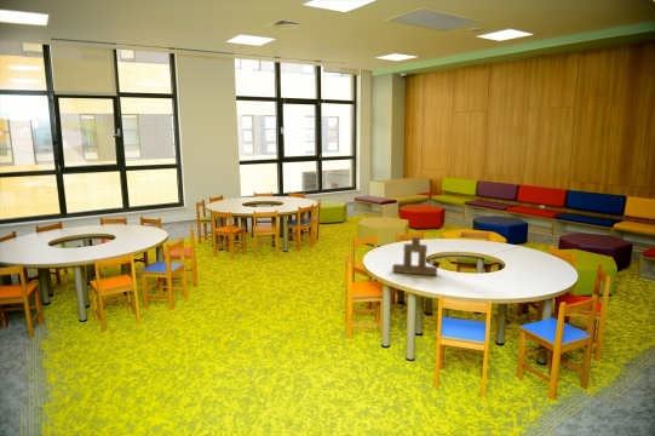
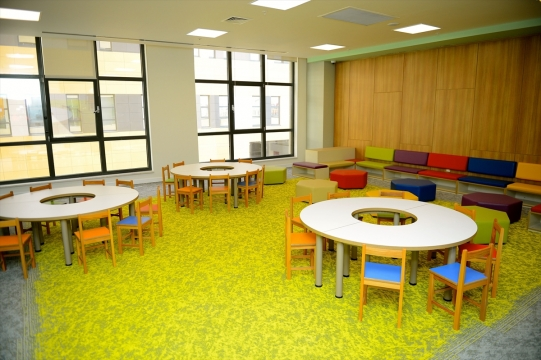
- toy blocks (414, 252)
